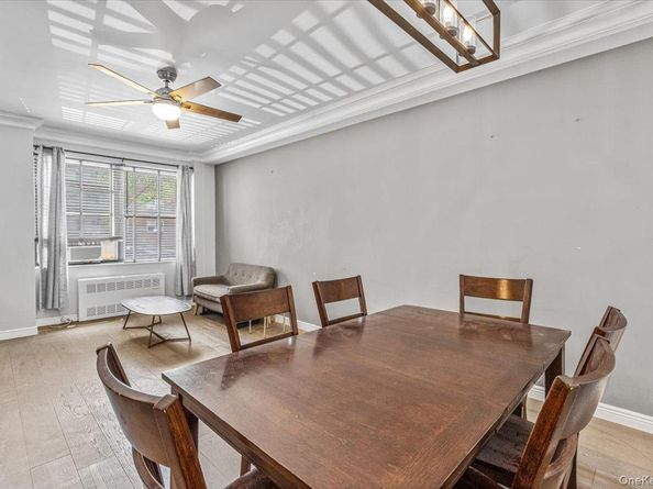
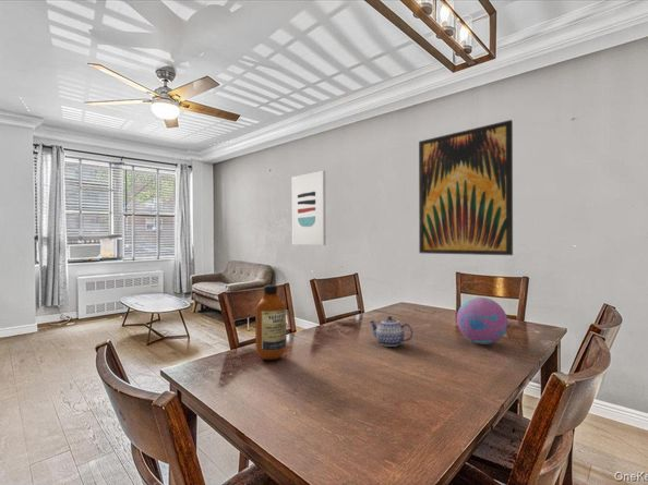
+ bottle (271, 320)
+ wall art (308, 209)
+ teapot (389, 329)
+ wall art (461, 193)
+ decorative ball (481, 320)
